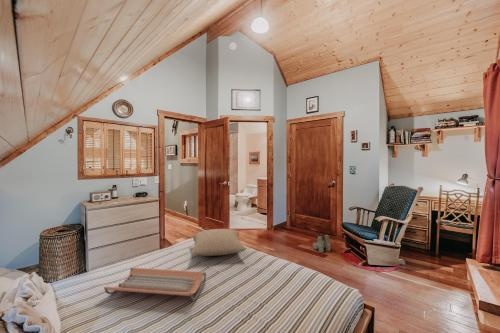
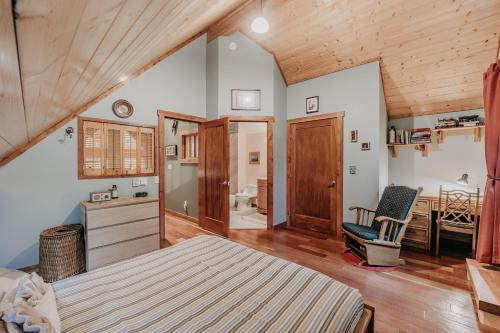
- pillow (217, 242)
- tray (158, 284)
- boots (321, 241)
